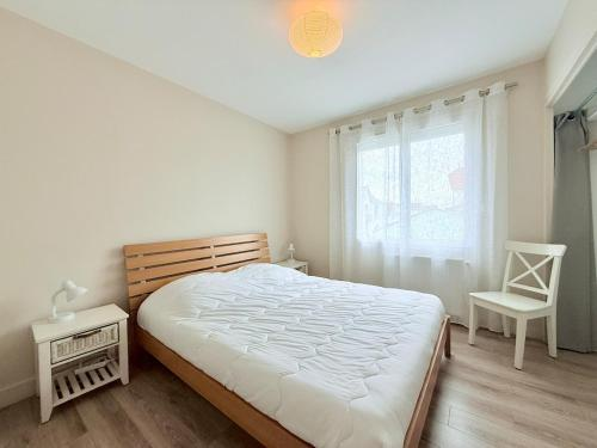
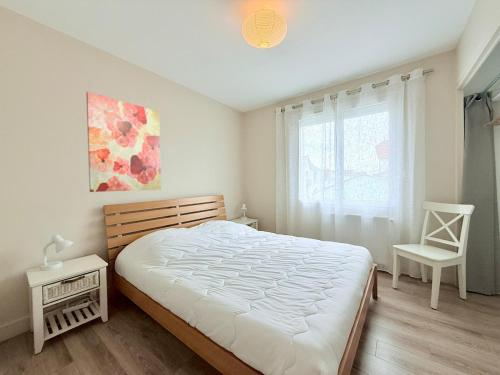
+ wall art (128, 147)
